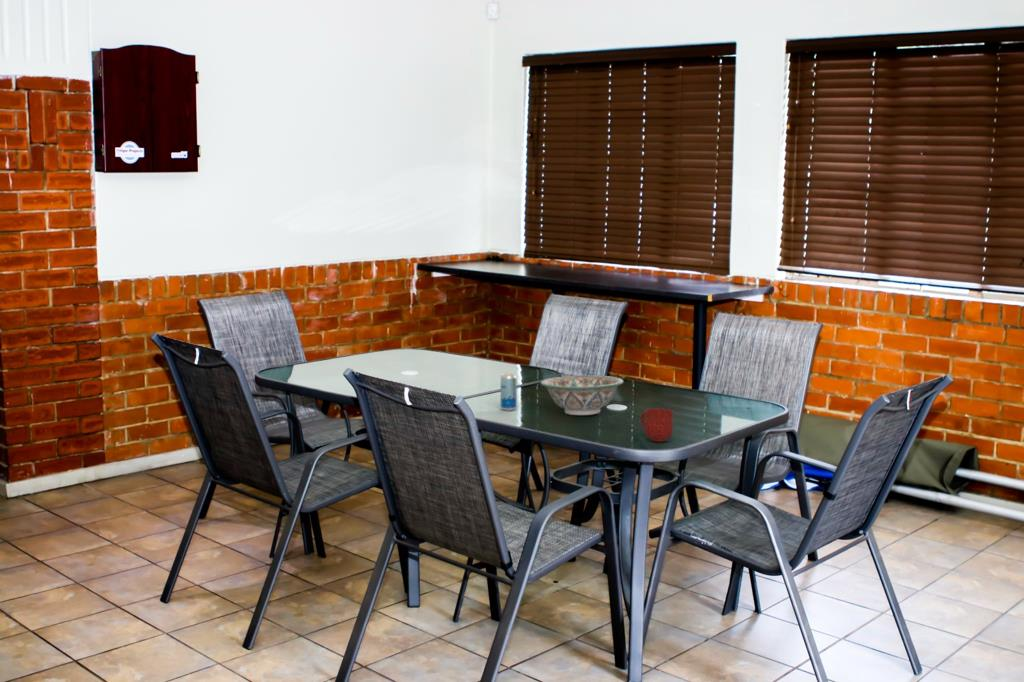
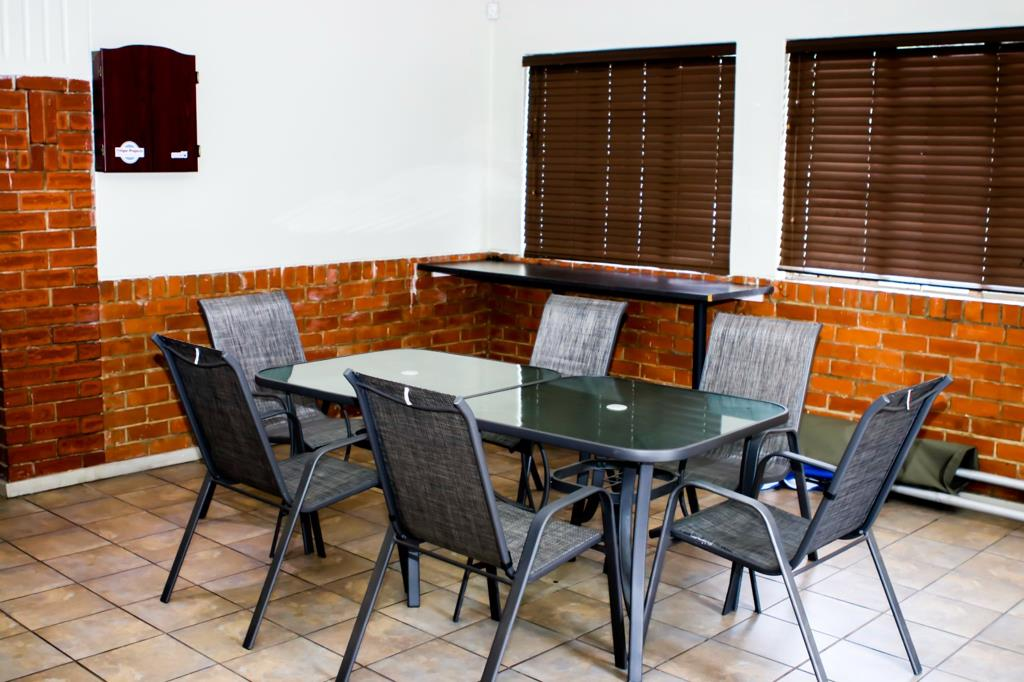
- decorative bowl (581, 396)
- beverage can (508, 391)
- mug (654, 424)
